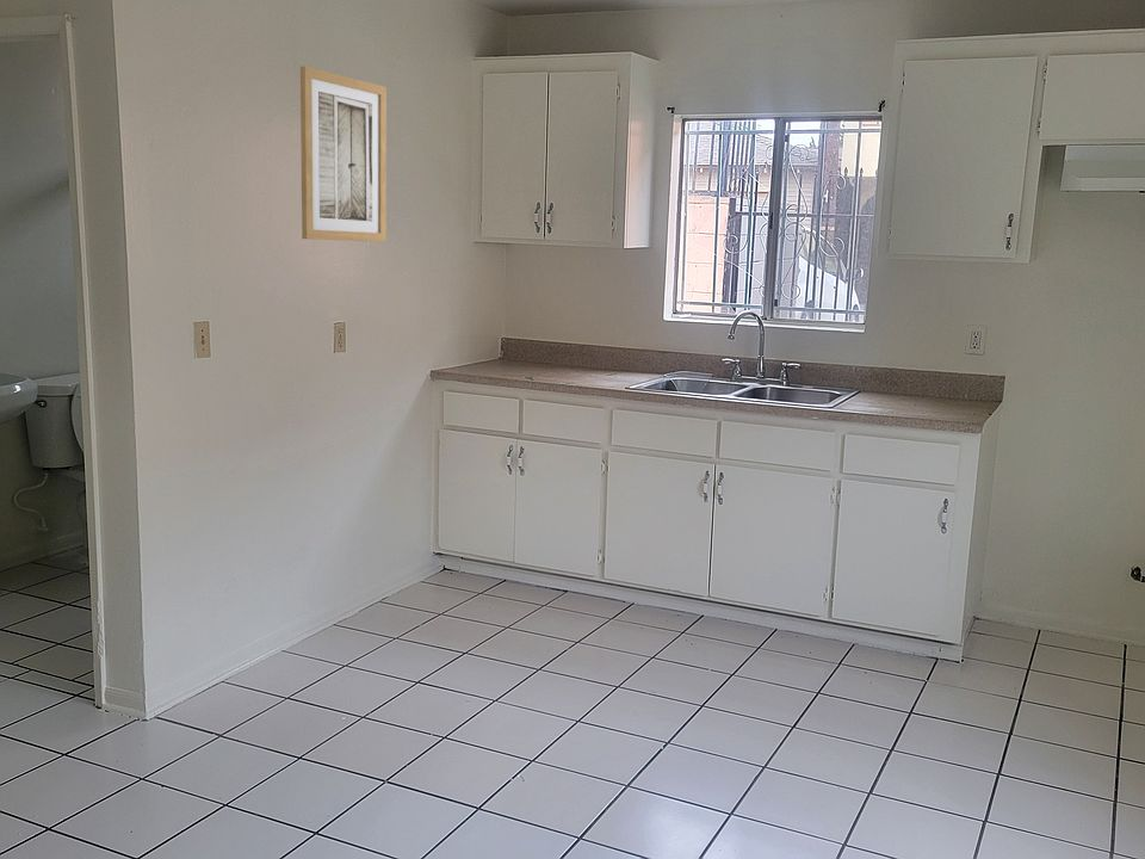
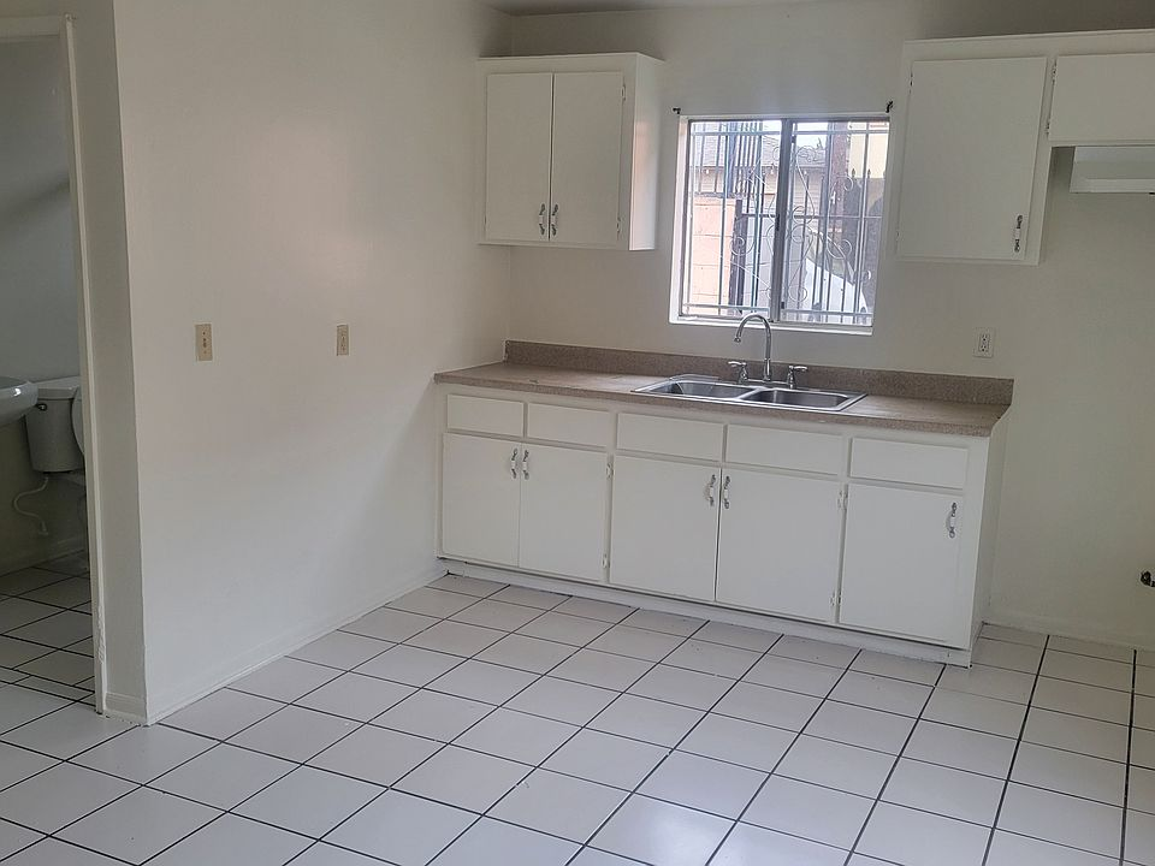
- wall art (346, 159)
